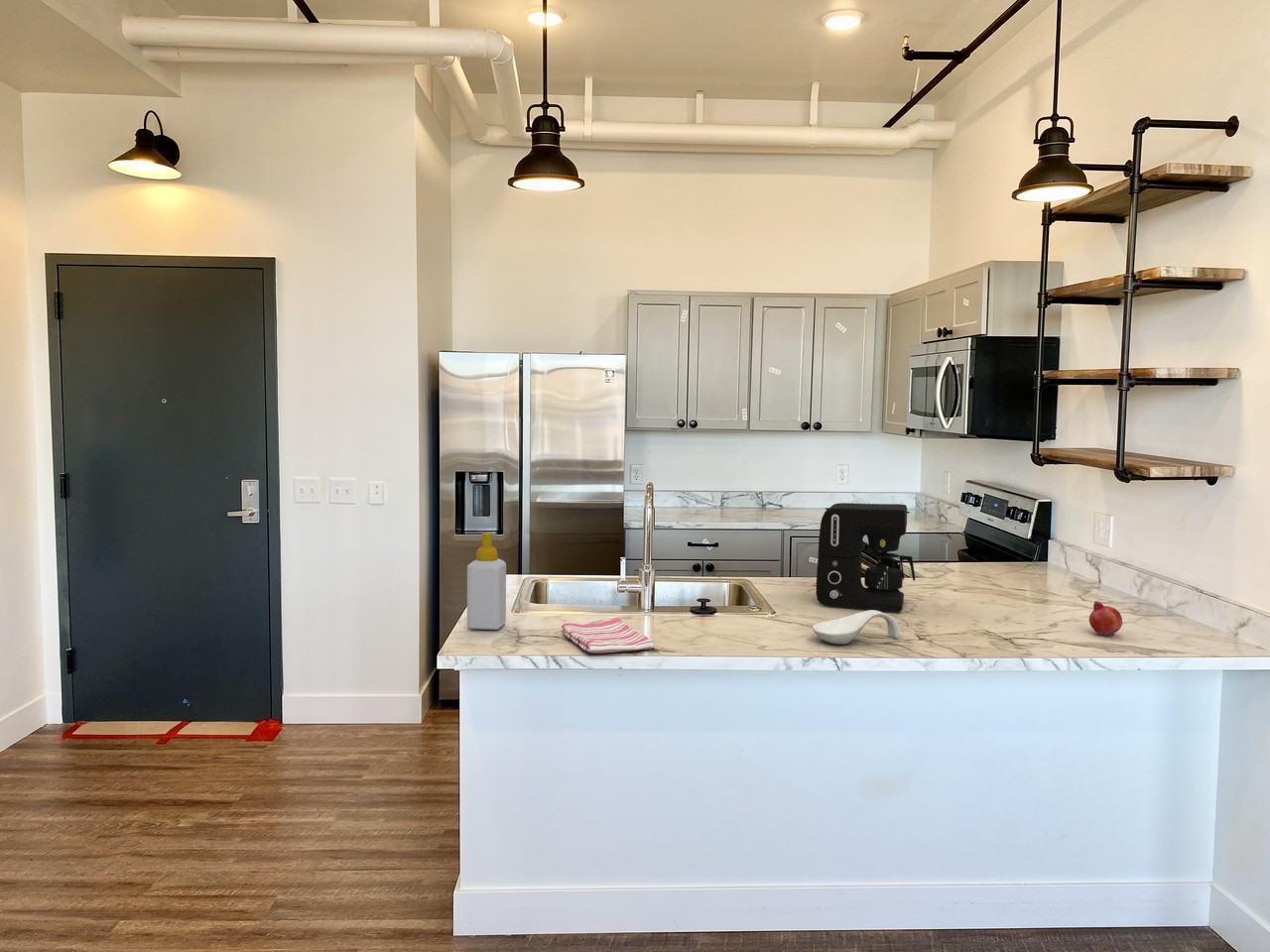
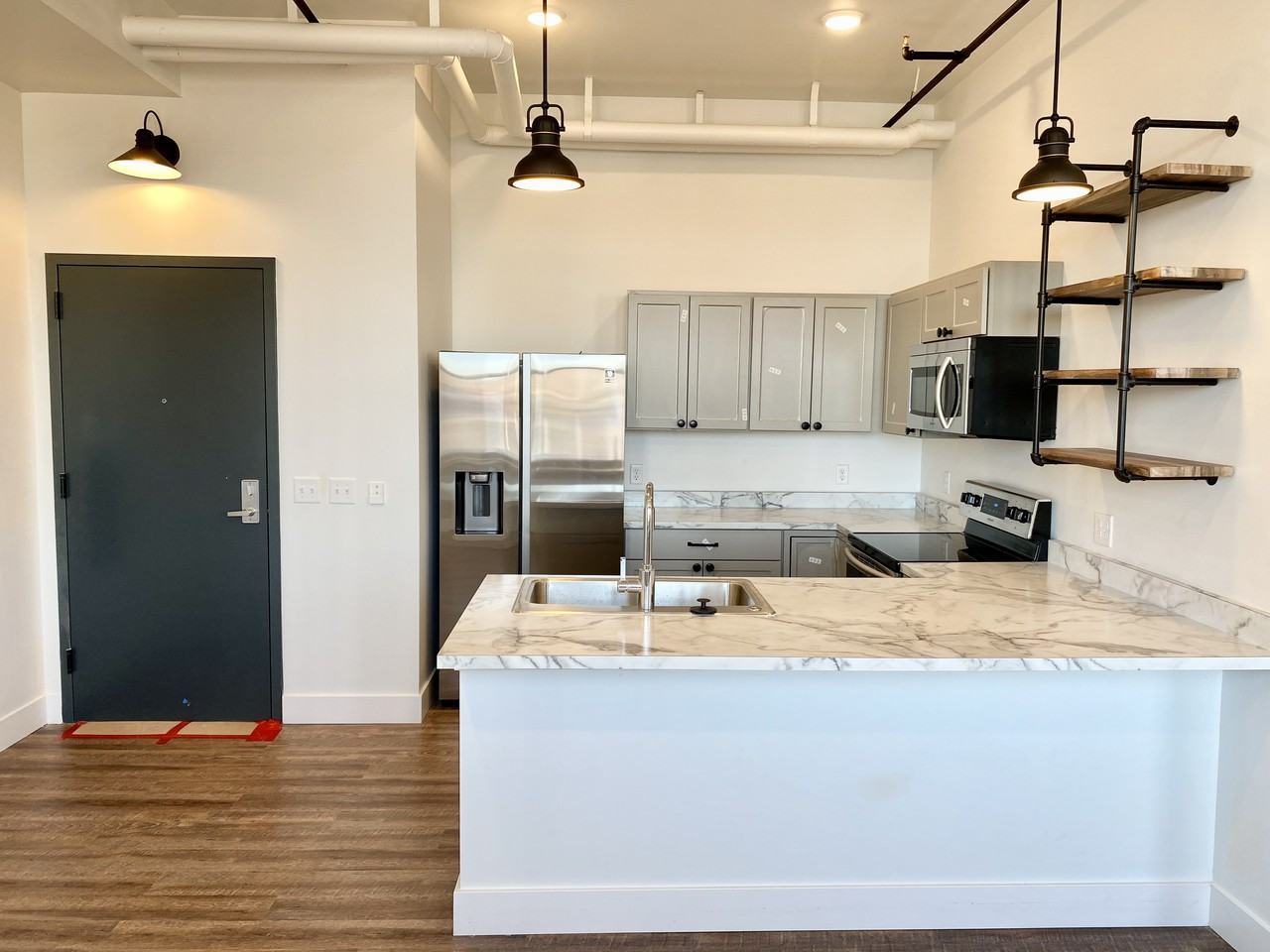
- spoon rest (855, 626)
- dish towel (605, 635)
- fruit (1105, 618)
- soap bottle (486, 580)
- coffee maker (869, 554)
